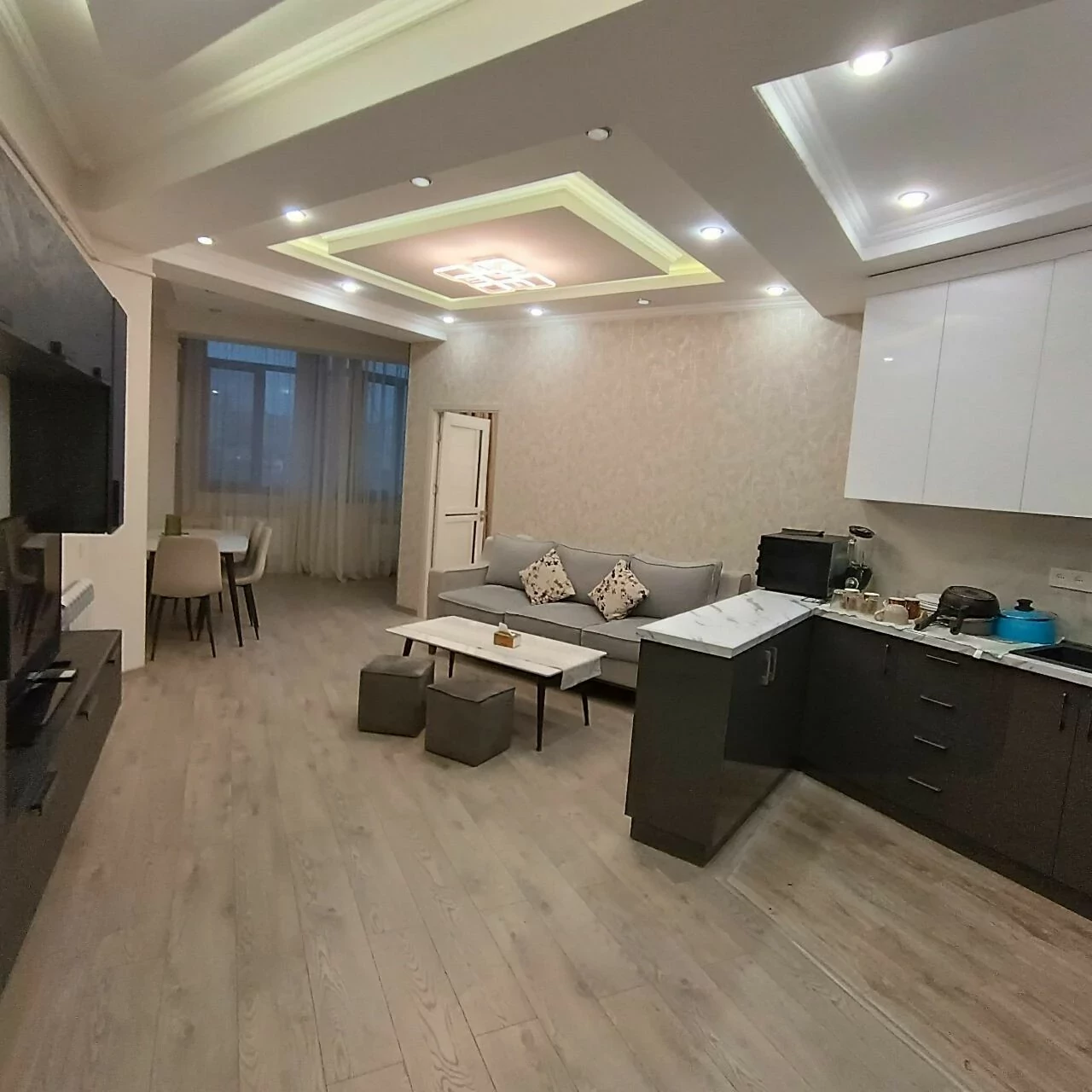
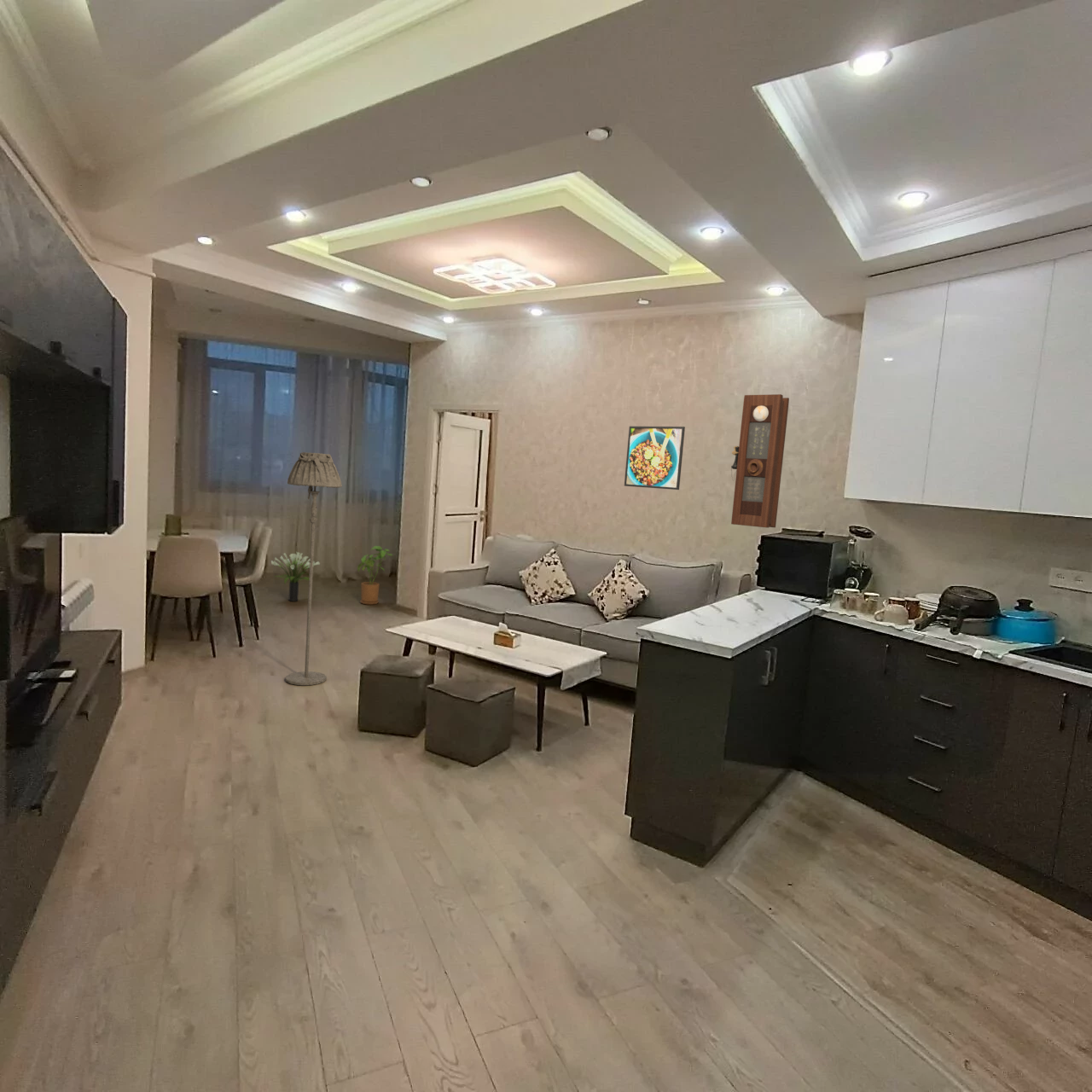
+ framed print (653, 457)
+ house plant (370, 575)
+ pendulum clock (753, 461)
+ potted plant (294, 576)
+ floor lamp (311, 567)
